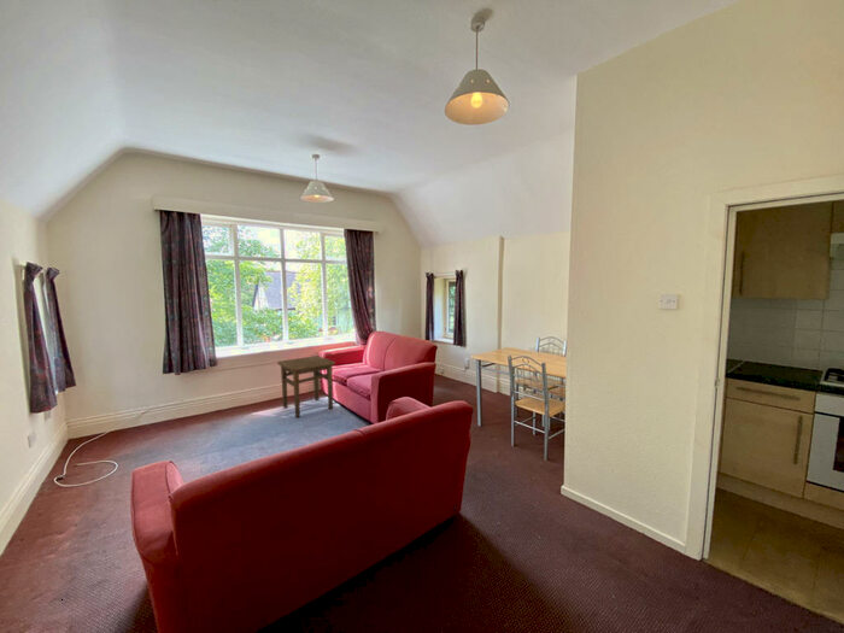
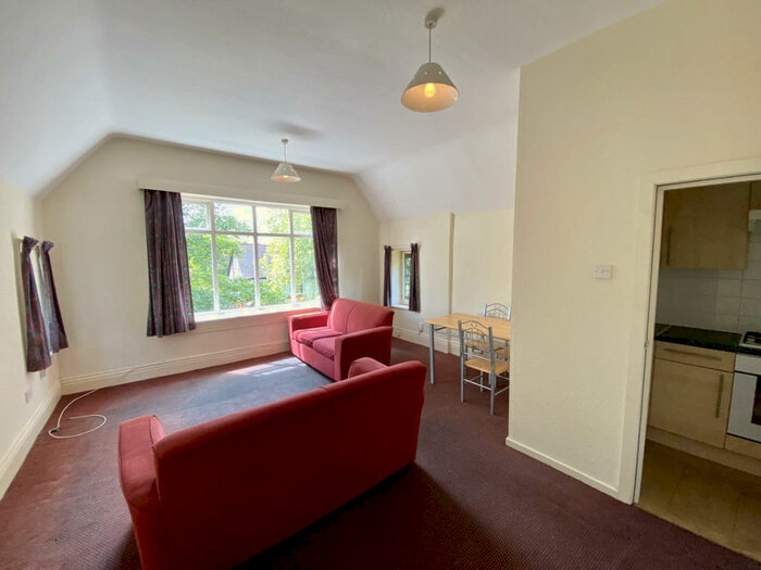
- side table (306, 381)
